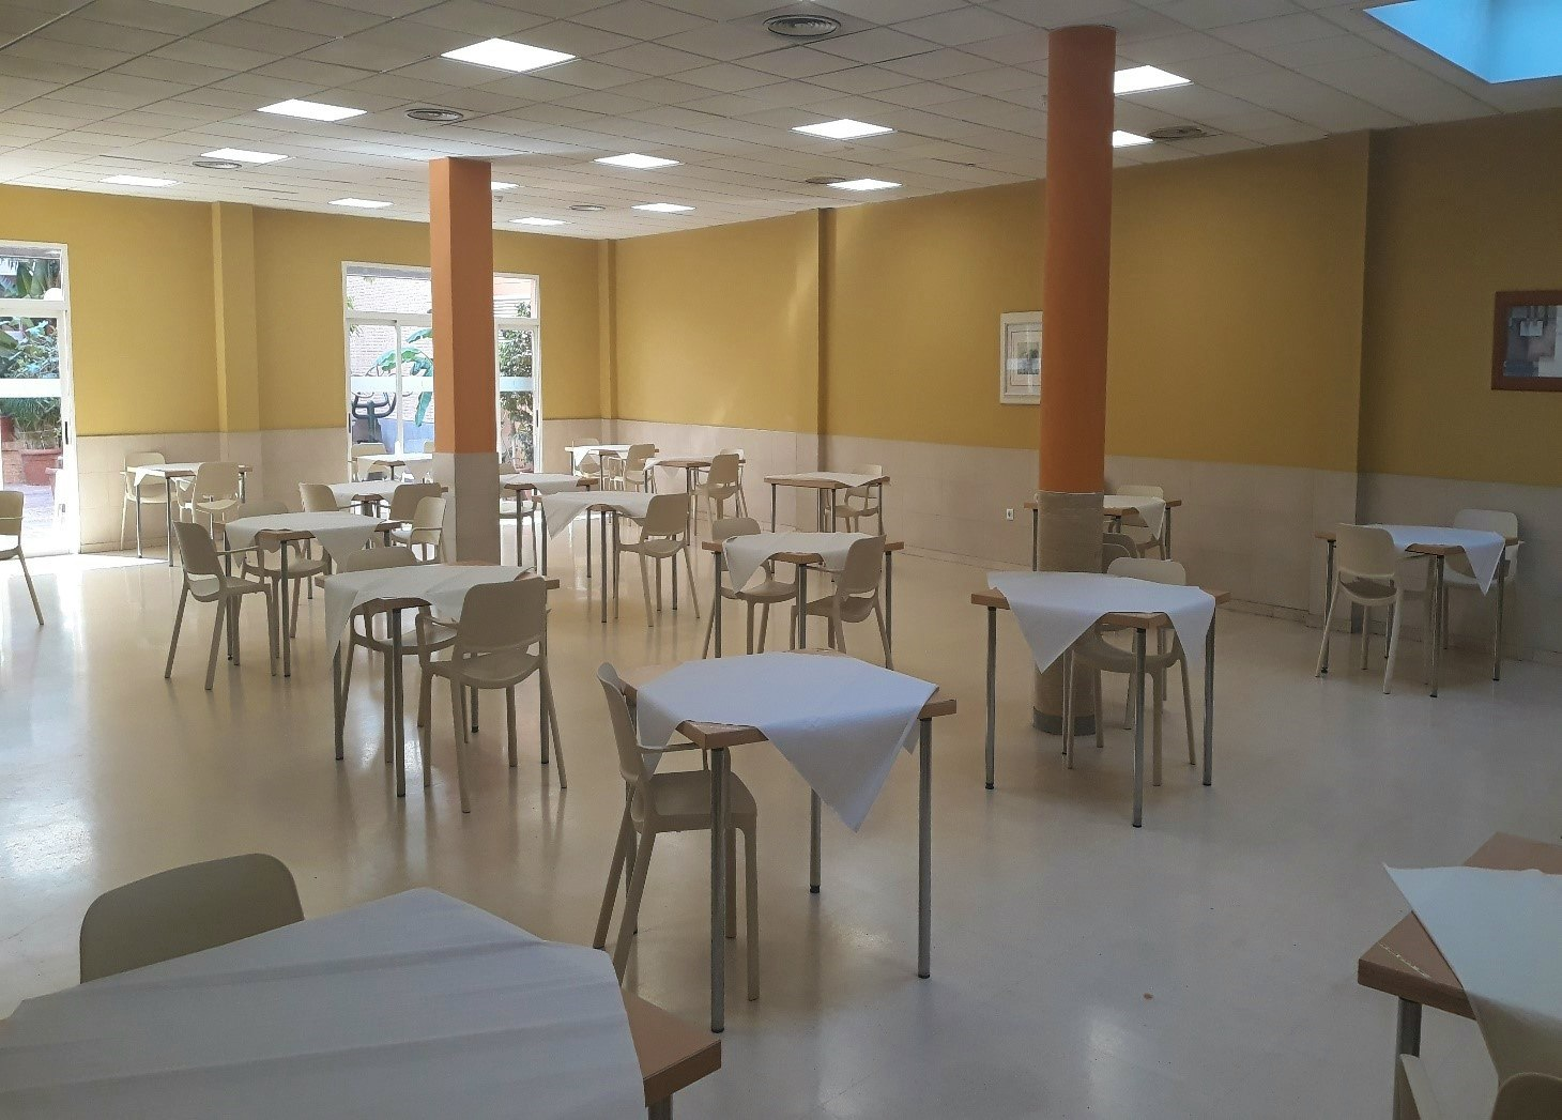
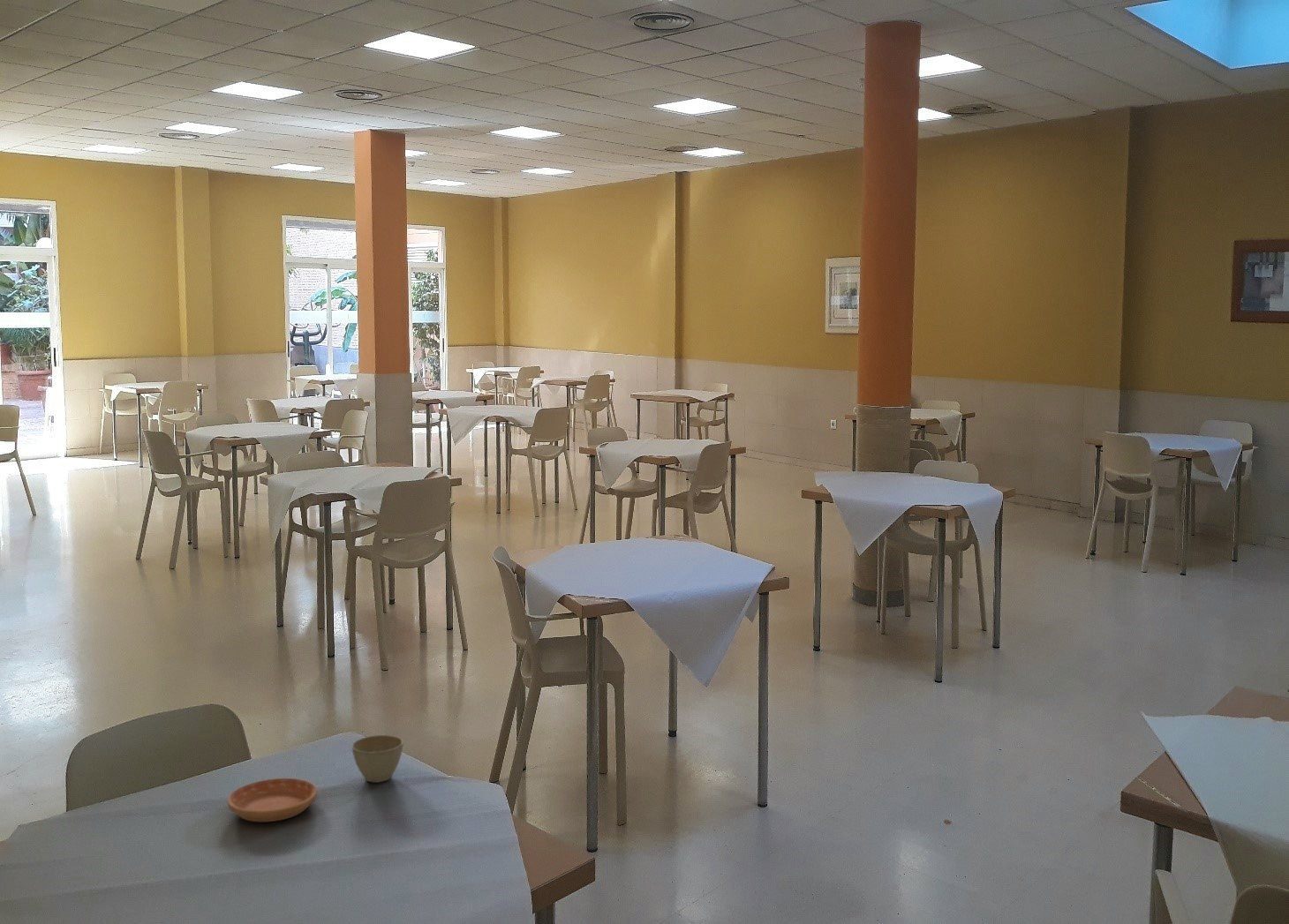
+ flower pot (378, 760)
+ saucer (273, 800)
